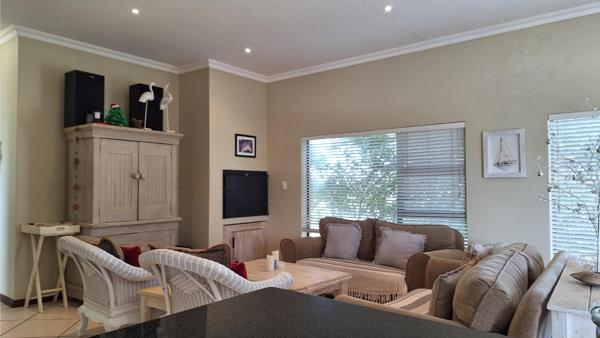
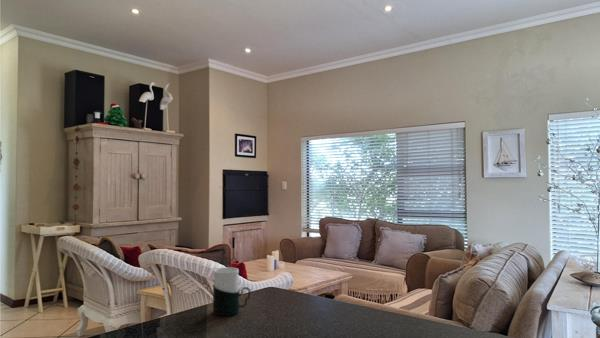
+ cup (231, 290)
